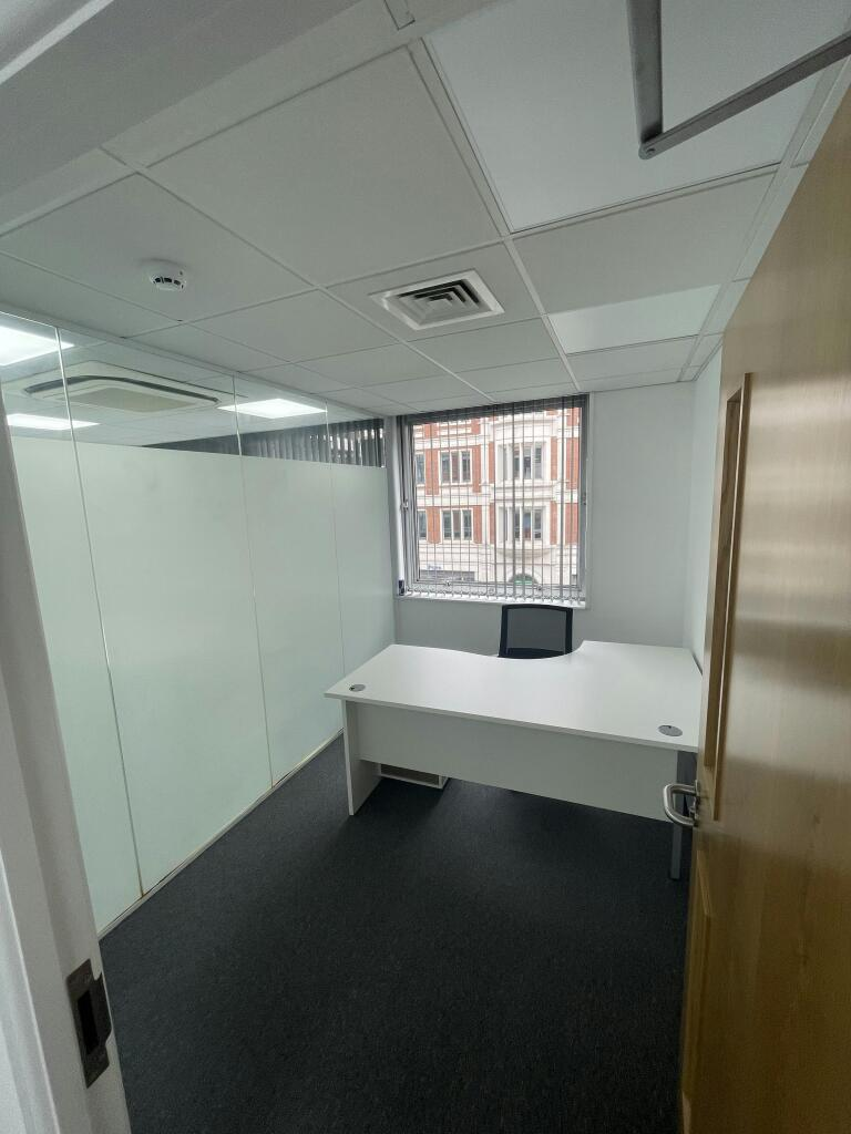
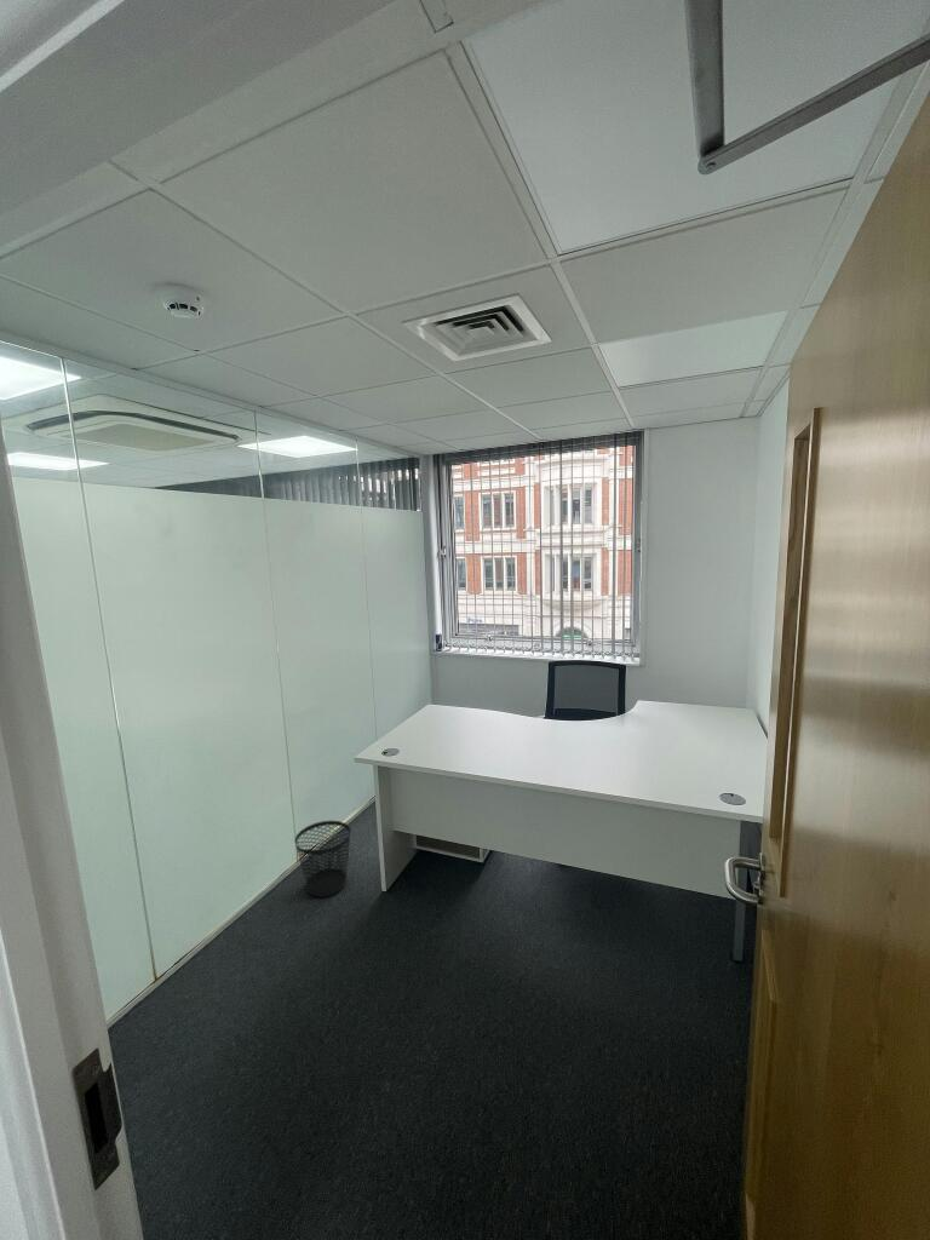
+ wastebasket (325, 859)
